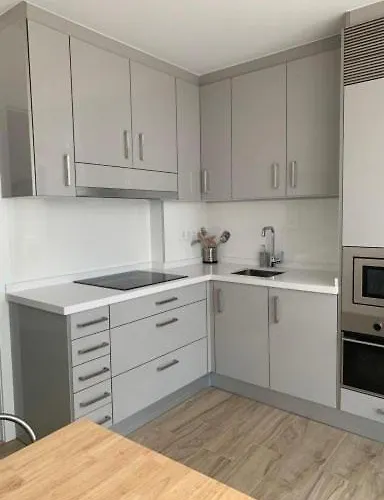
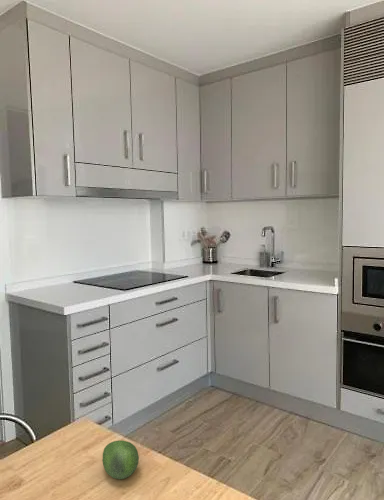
+ fruit (117, 457)
